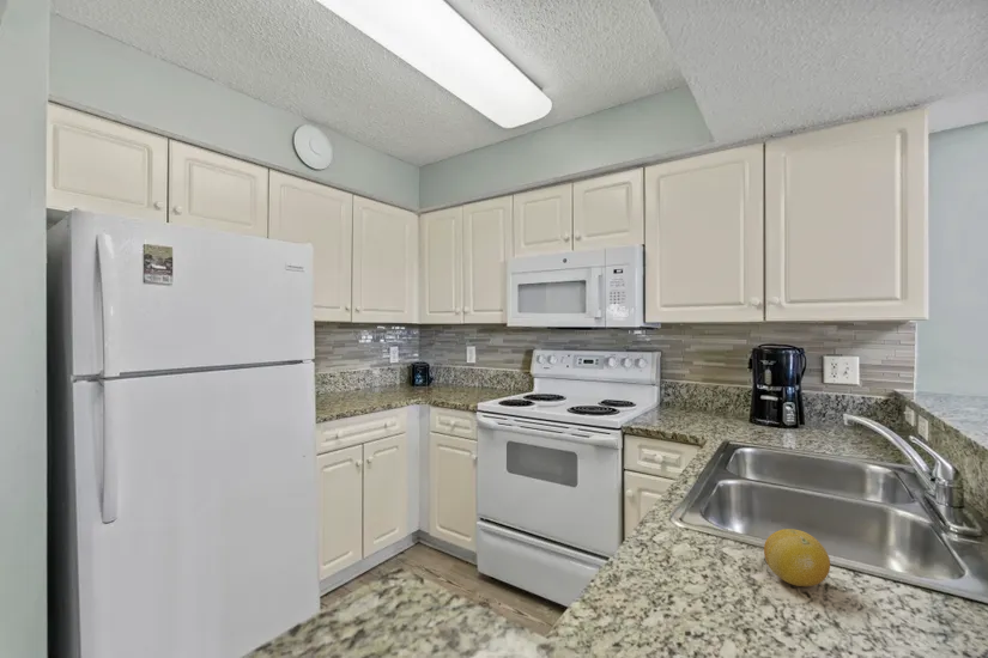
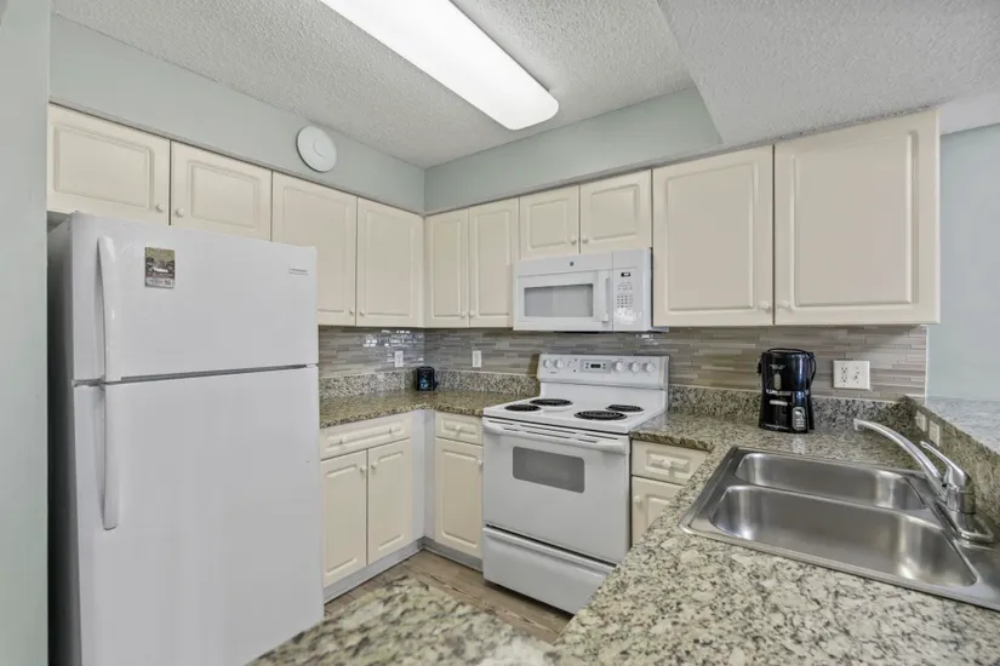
- fruit (795, 556)
